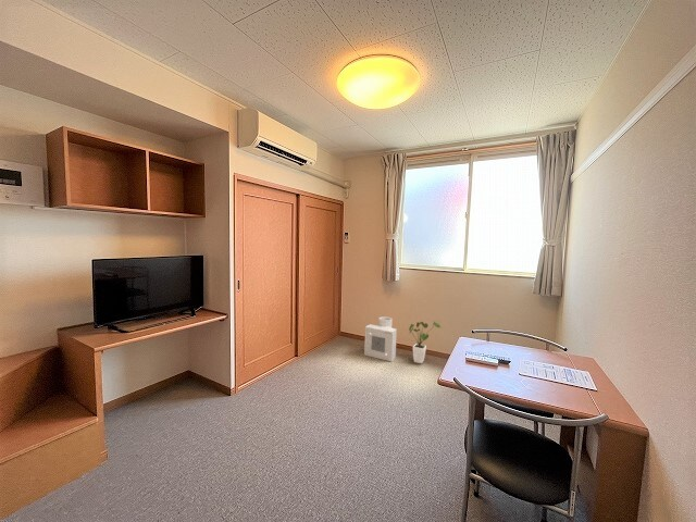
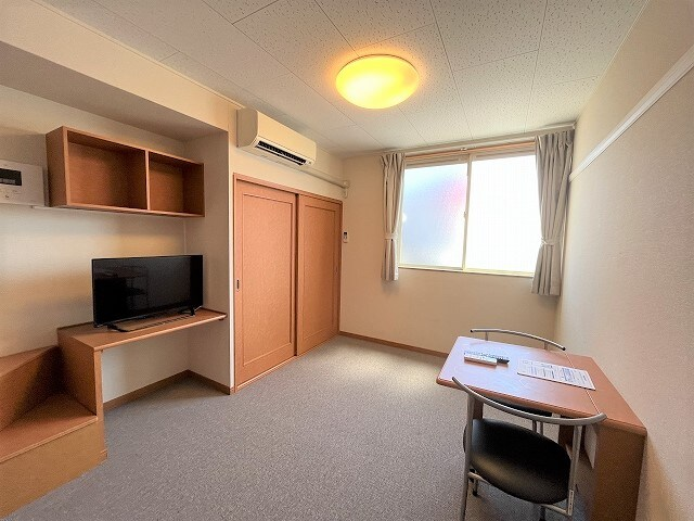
- house plant (422, 340)
- air purifier (384, 335)
